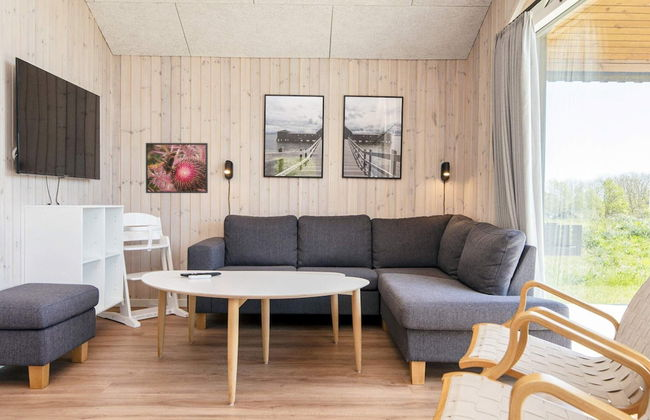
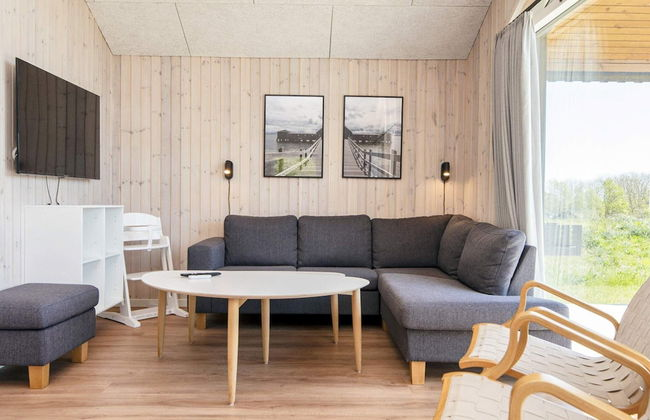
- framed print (176, 168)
